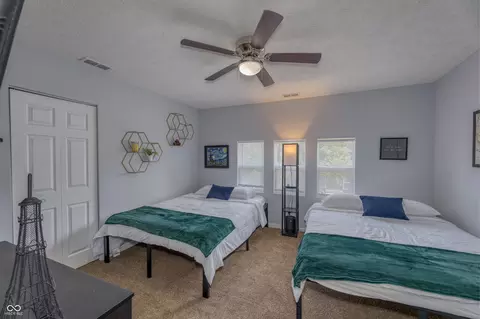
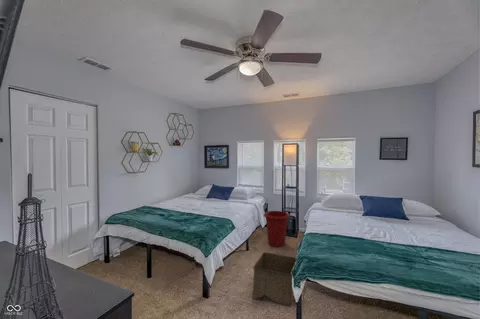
+ storage bin (275, 276)
+ waste bin (276, 228)
